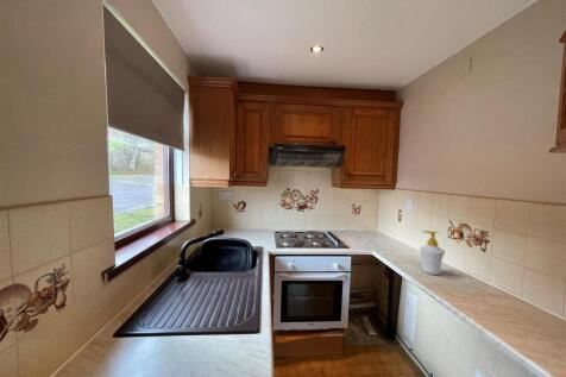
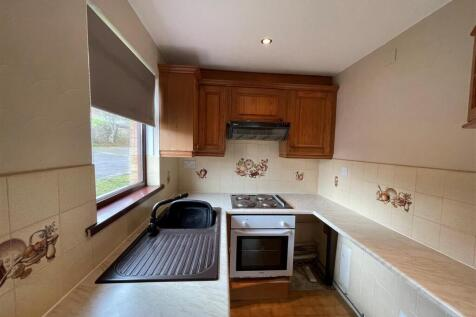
- soap bottle (432, 251)
